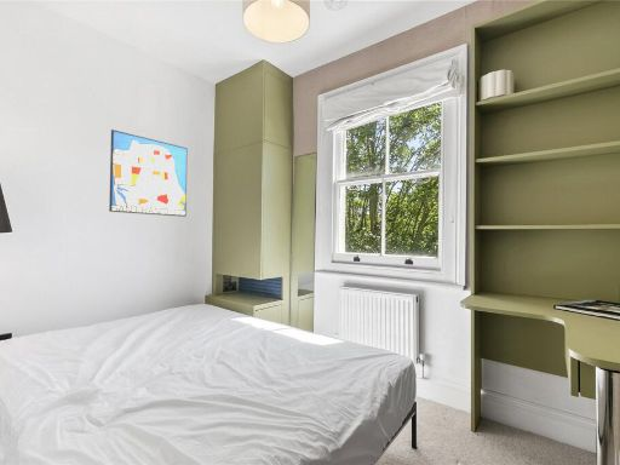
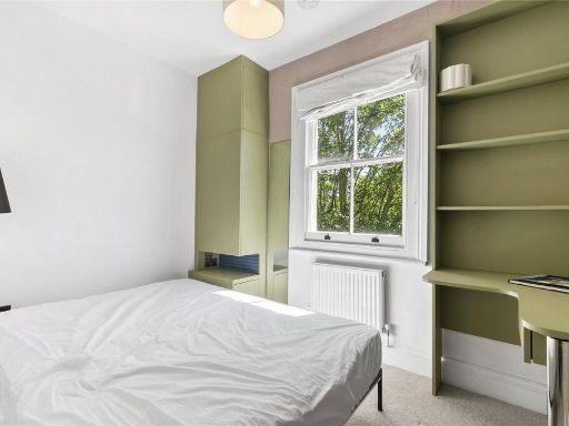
- wall art (151, 177)
